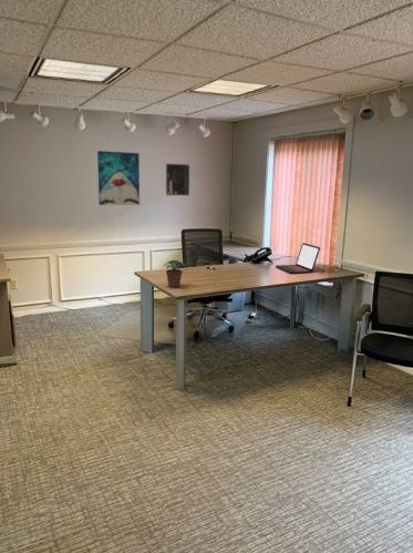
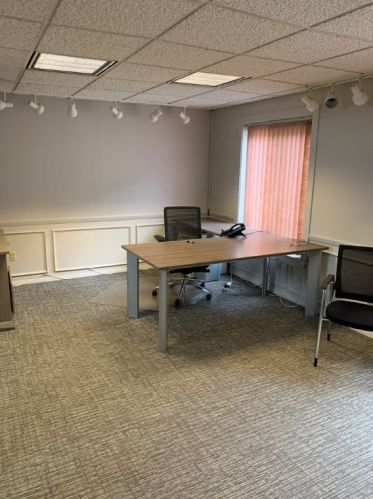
- laptop (298, 257)
- wall art (118, 178)
- potted plant (174, 274)
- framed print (177, 180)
